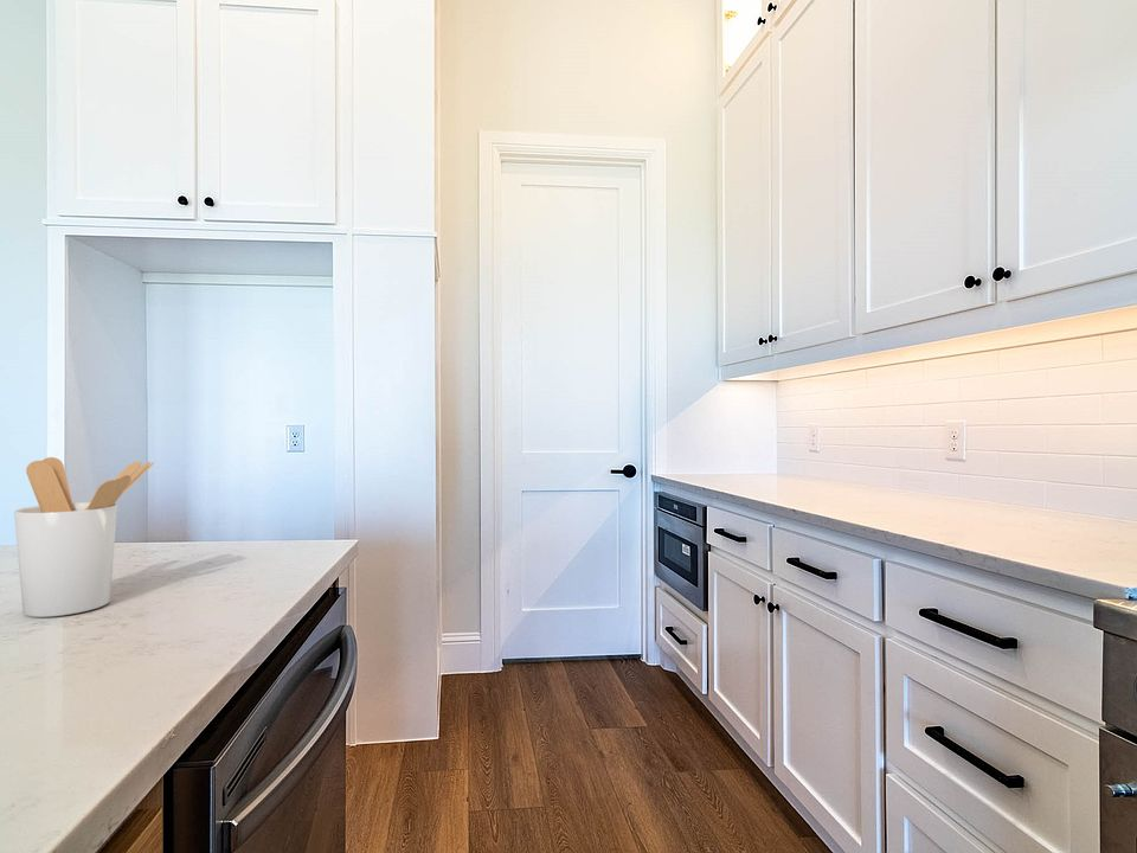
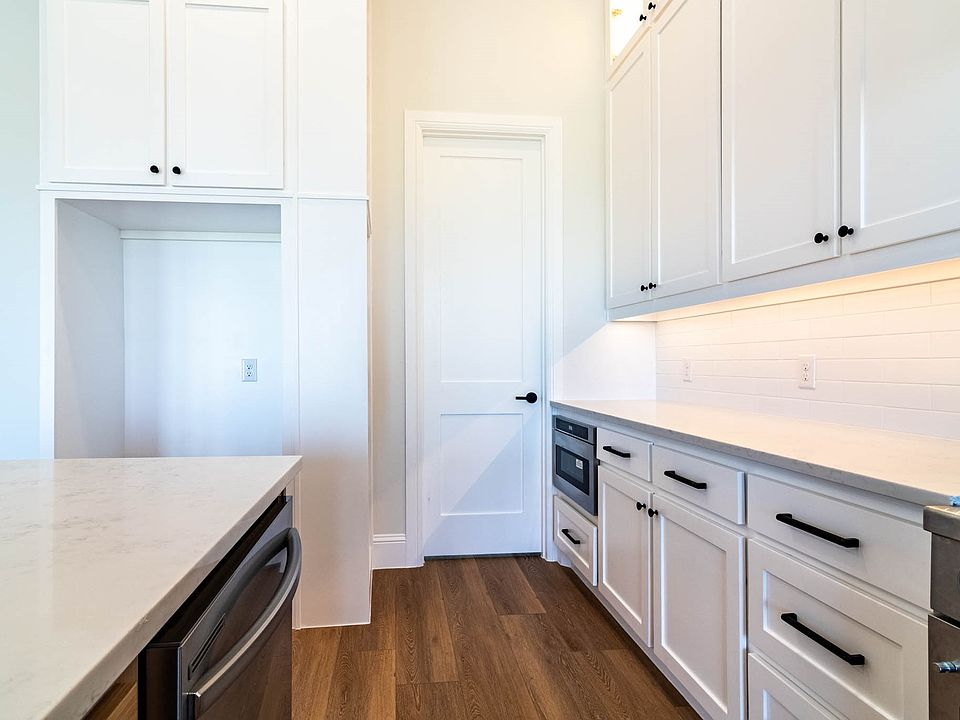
- utensil holder (91, 528)
